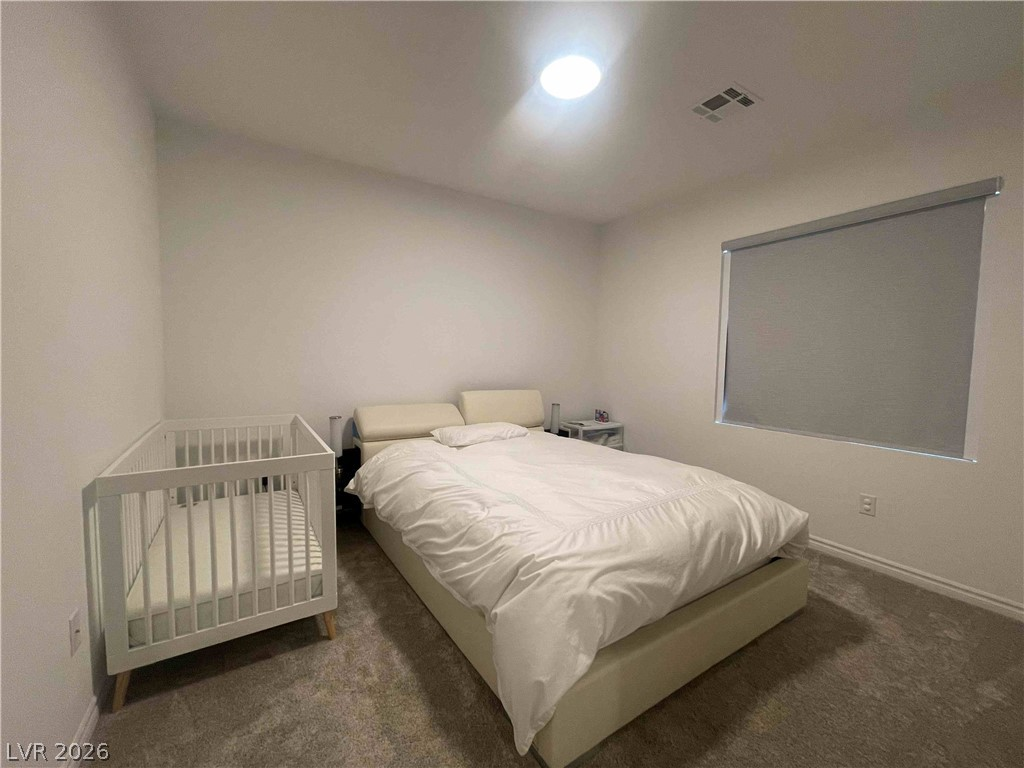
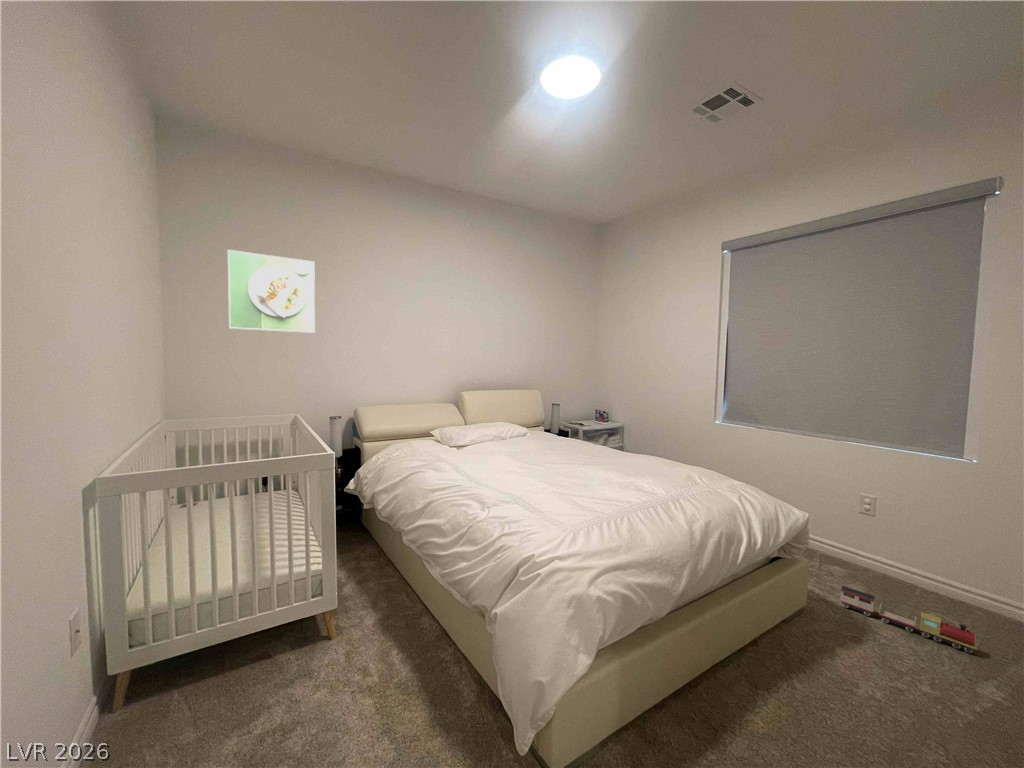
+ toy train (902, 617)
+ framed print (273, 293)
